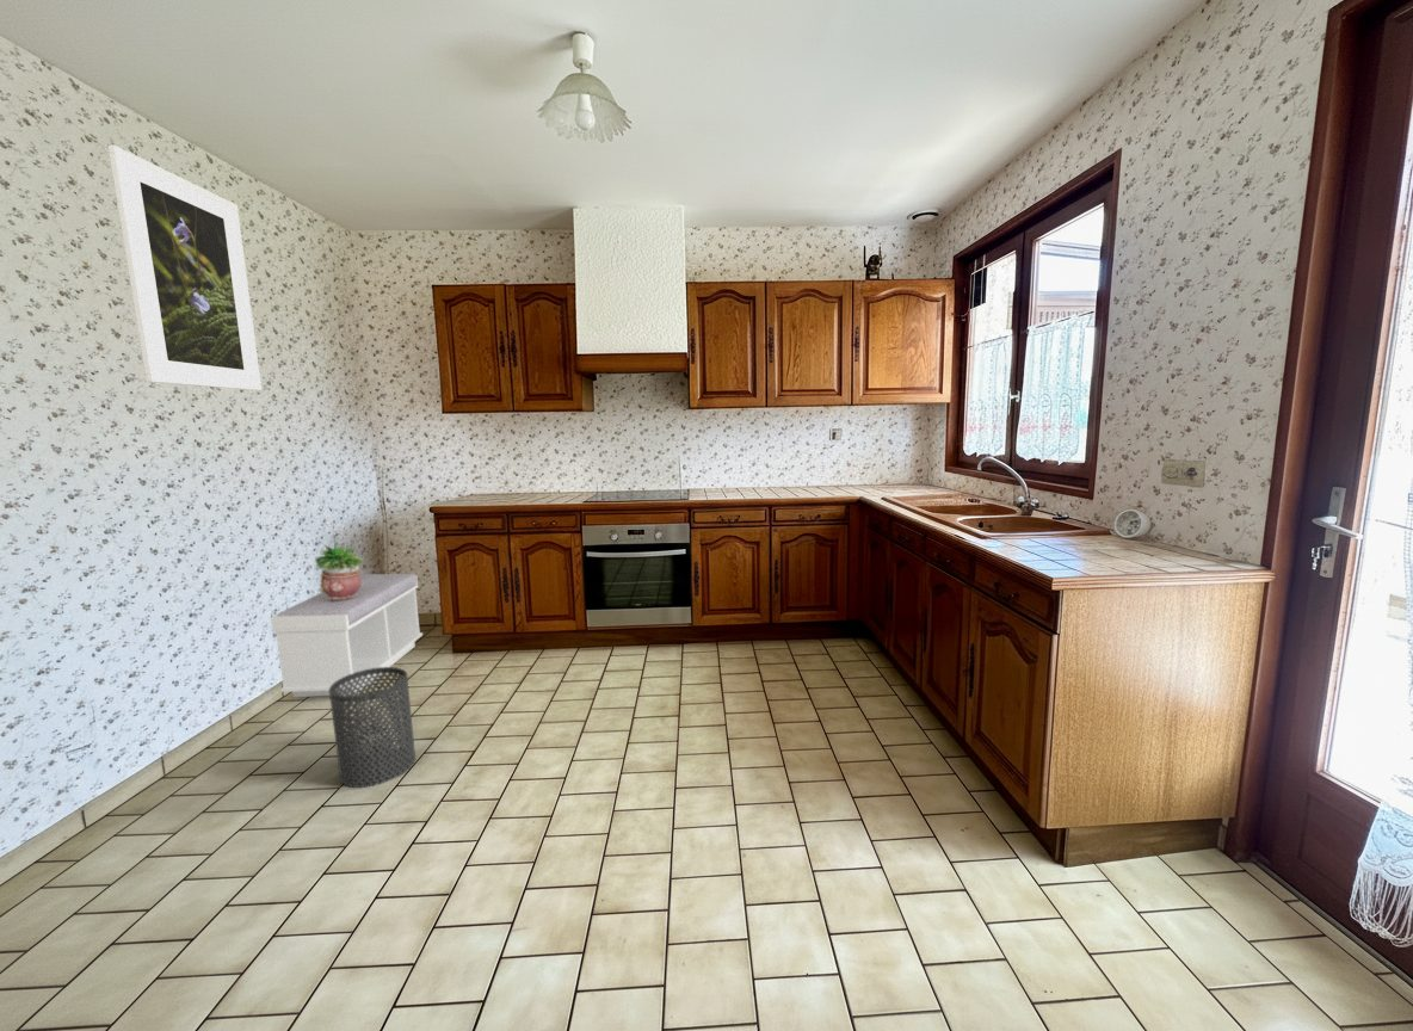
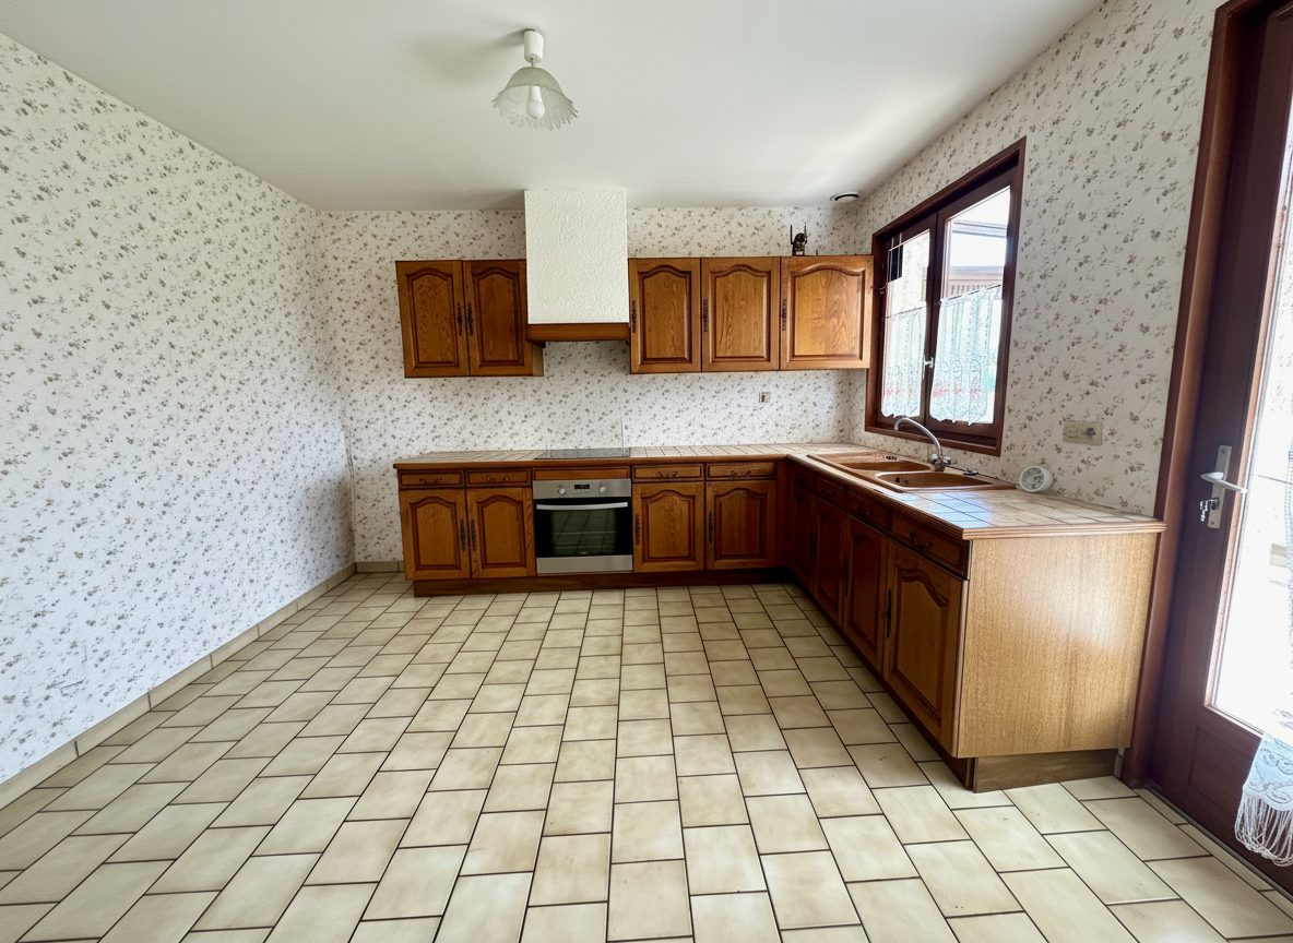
- trash can (374, 724)
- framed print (196, 285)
- bench (357, 629)
- potted plant (343, 569)
